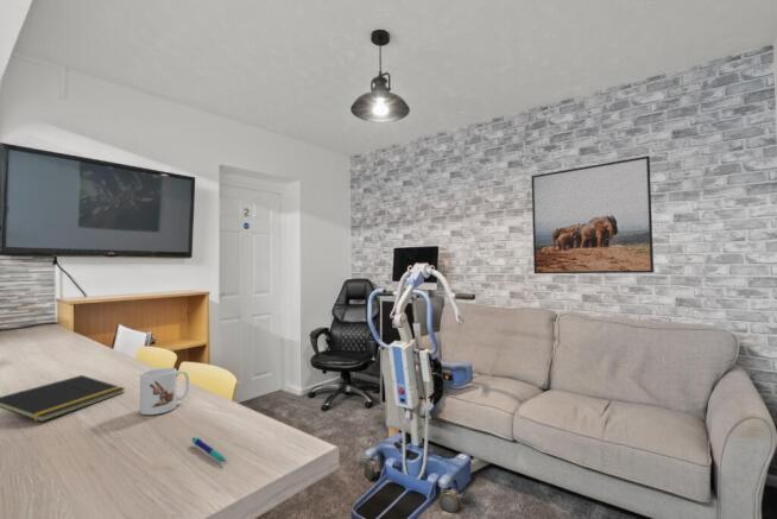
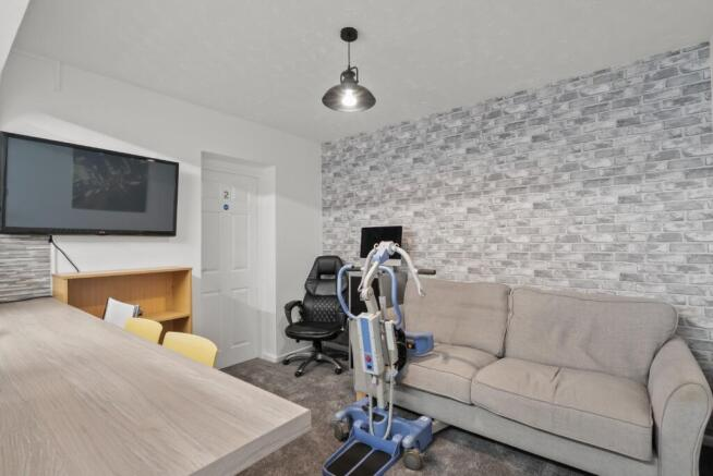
- mug (165, 388)
- notepad (63, 395)
- pen (208, 449)
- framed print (587, 220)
